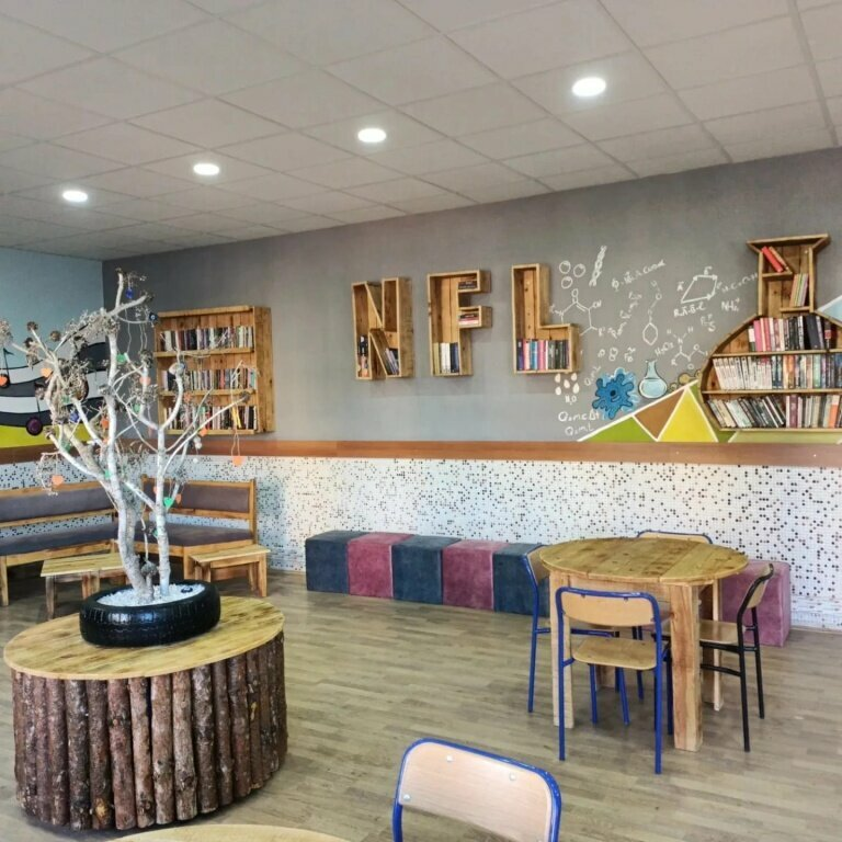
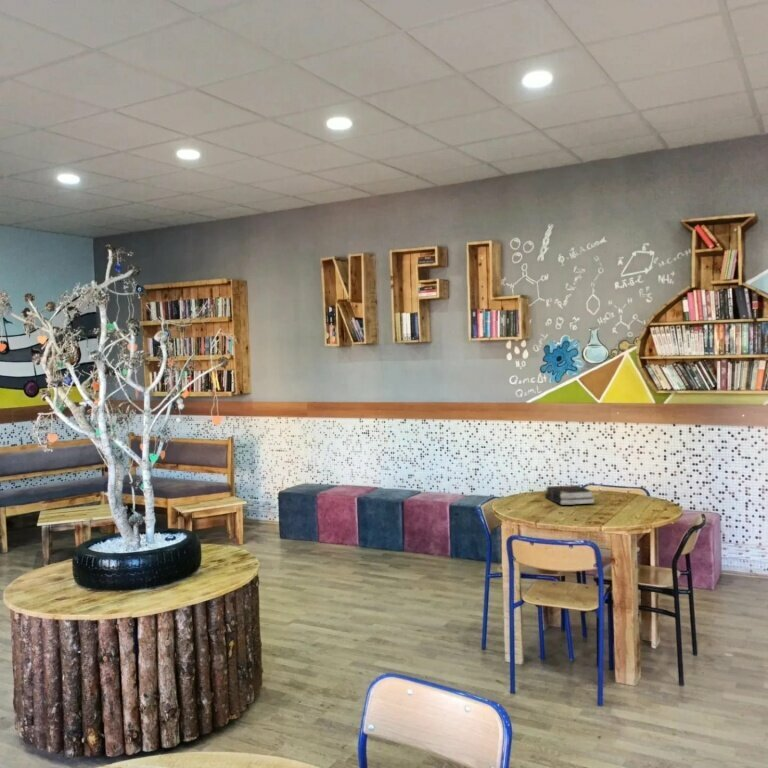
+ book (569, 494)
